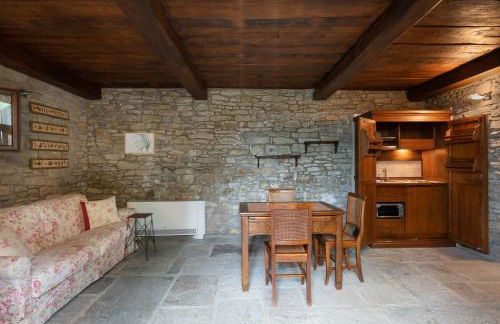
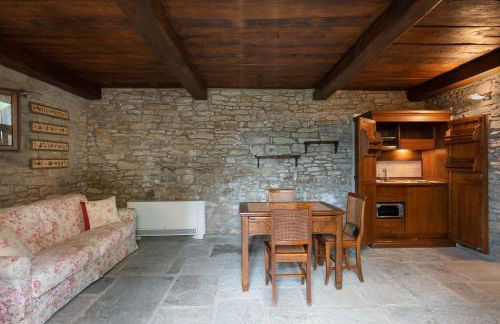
- wall art (139, 143)
- side table (140, 235)
